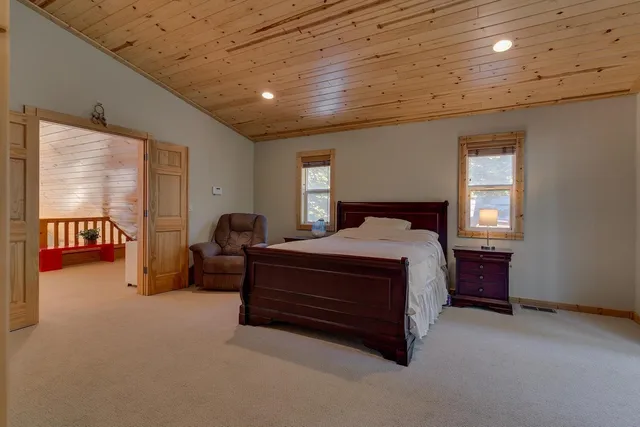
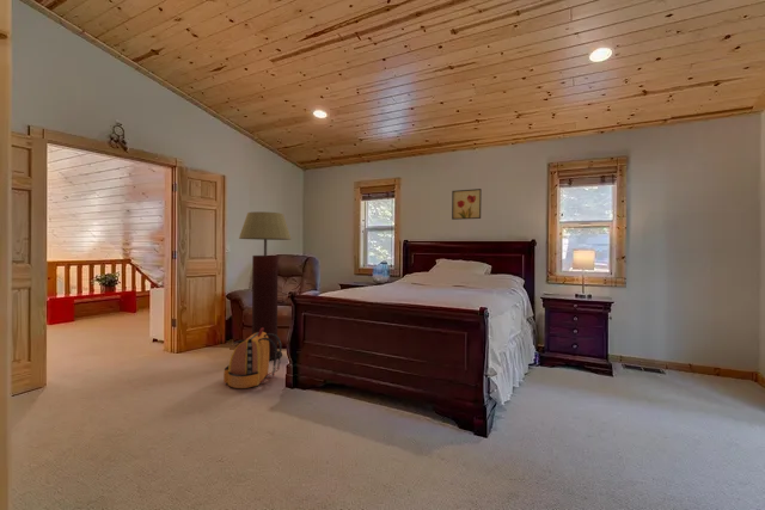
+ backpack (252, 354)
+ floor lamp (264, 284)
+ wall art (466, 204)
